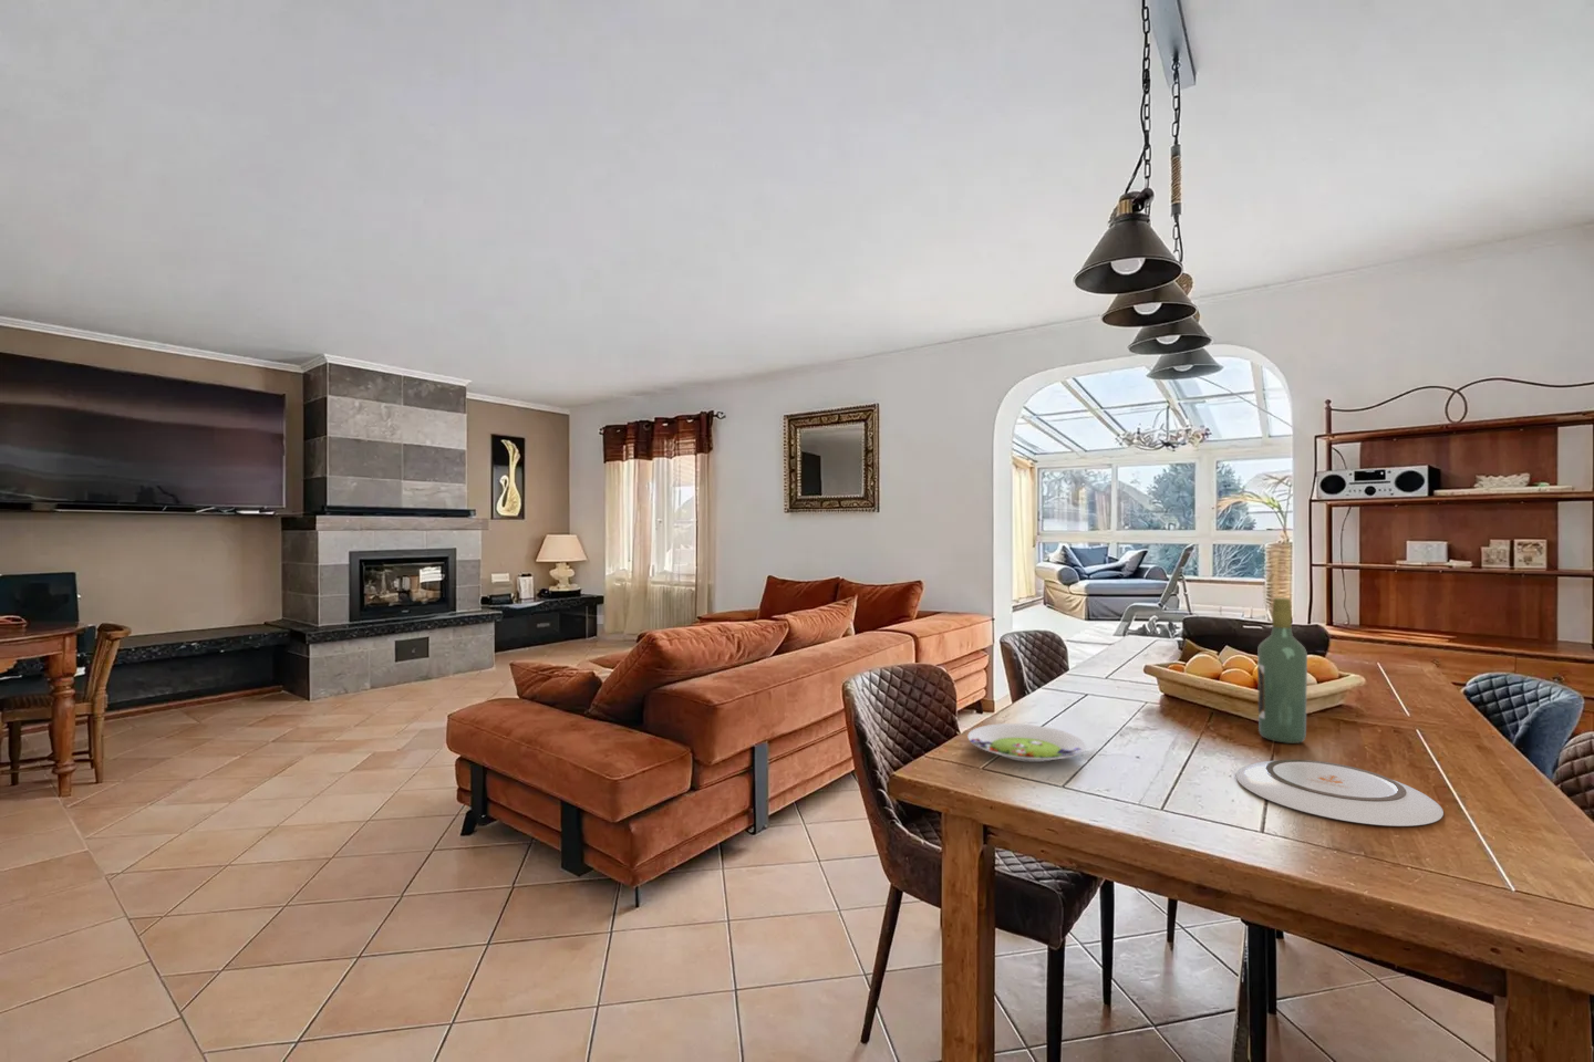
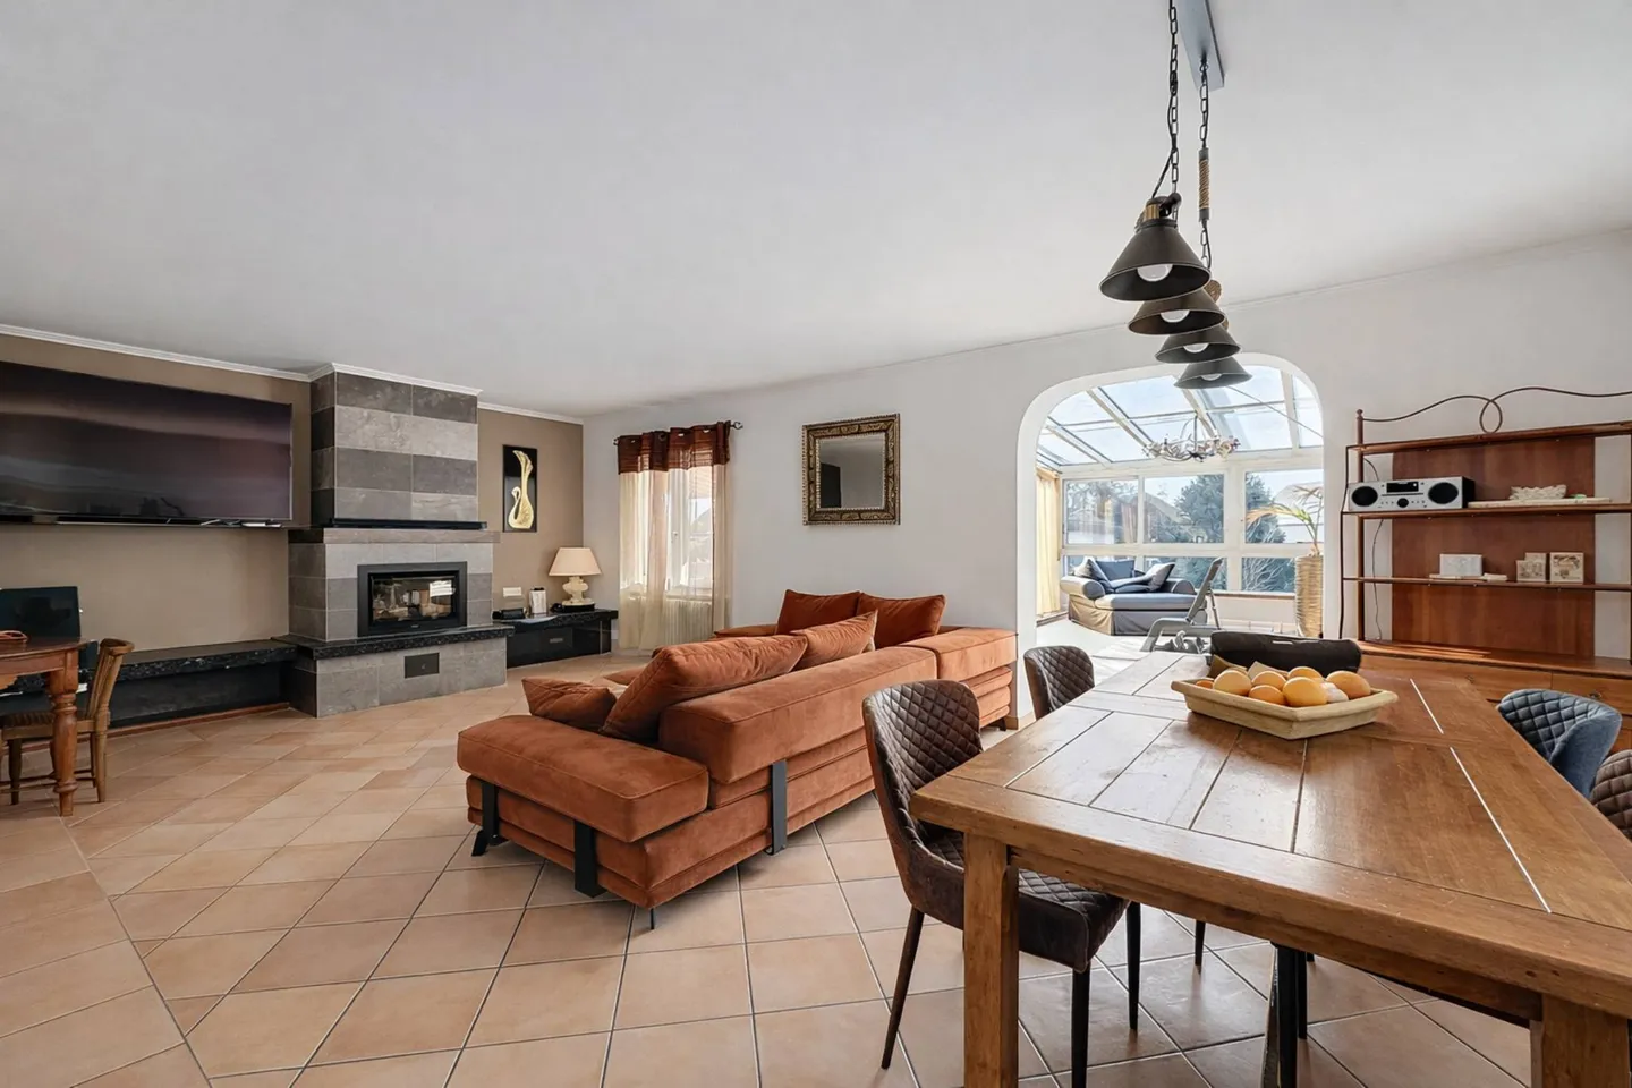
- salad plate (1025, 742)
- plate (1332, 785)
- wine bottle (1282, 668)
